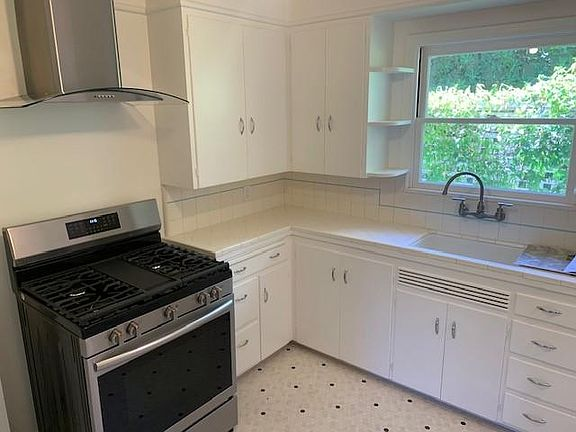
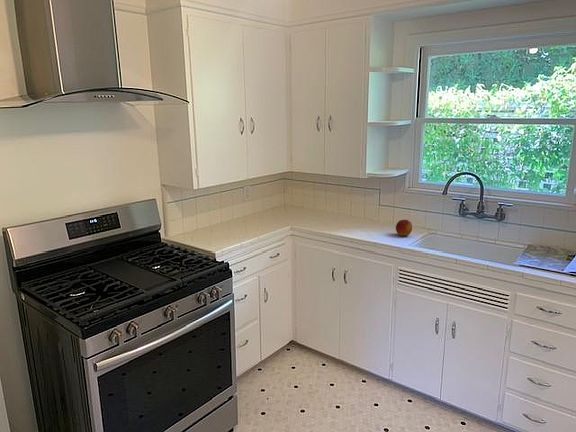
+ apple (403, 227)
